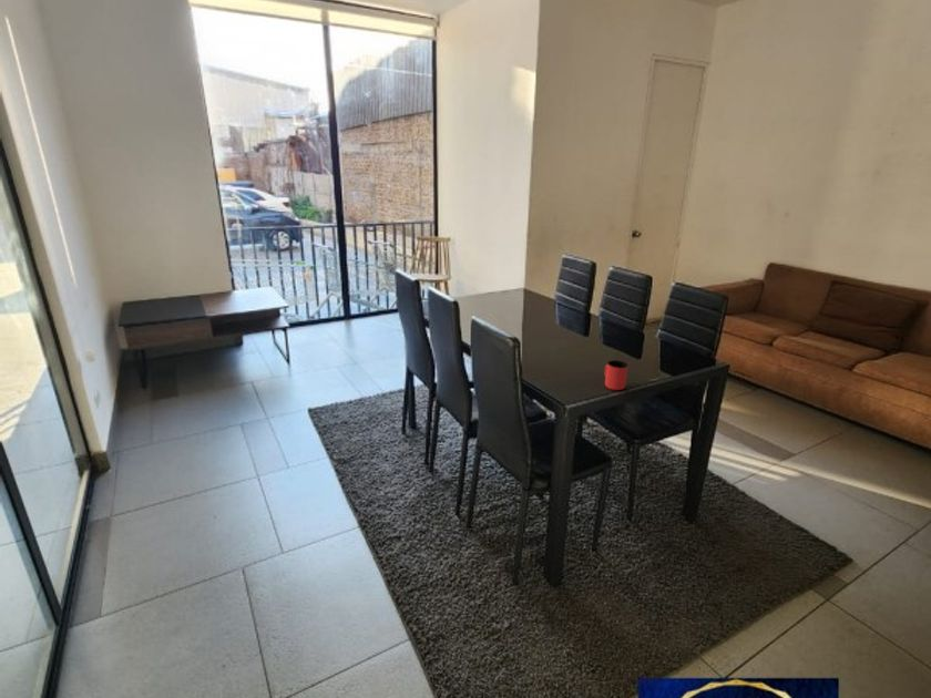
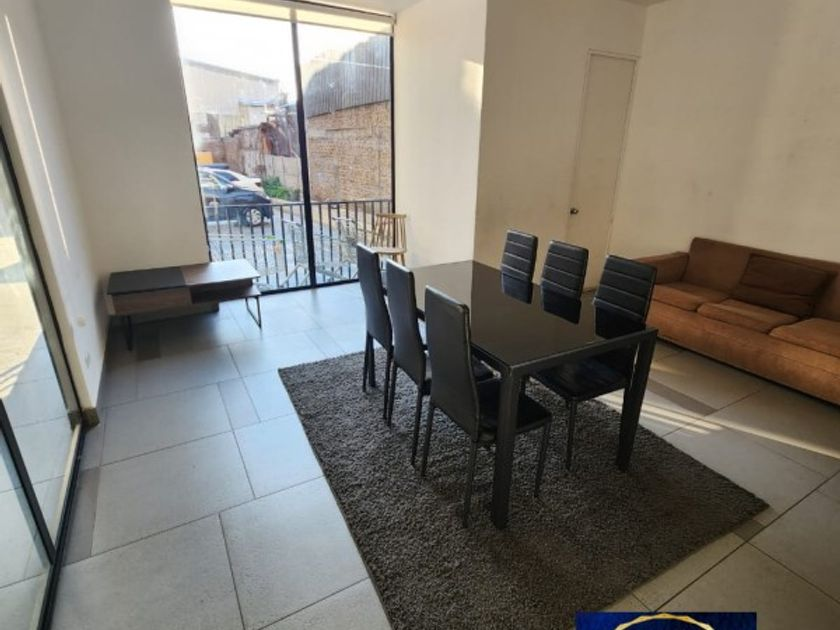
- cup (613, 373)
